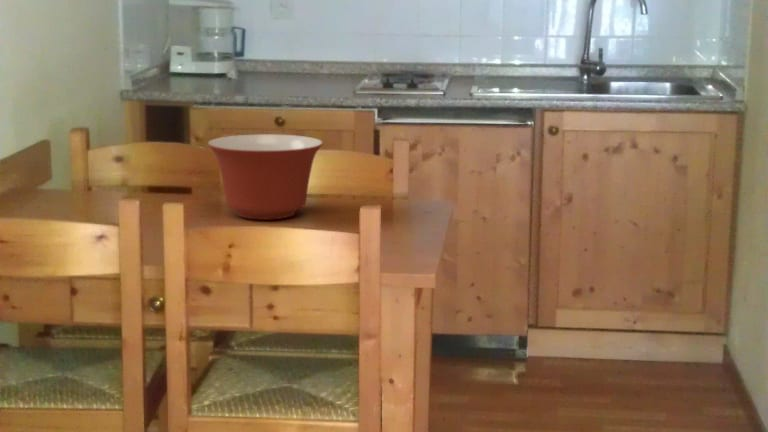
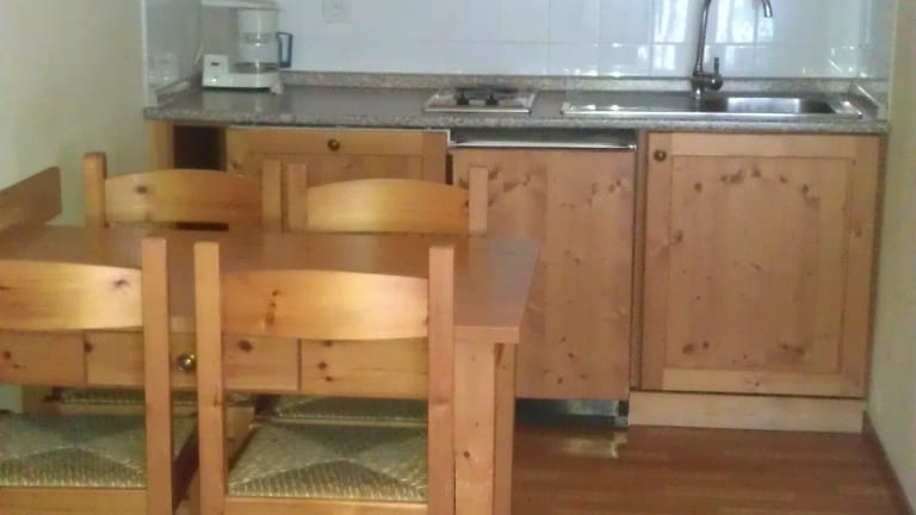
- mixing bowl (266, 178)
